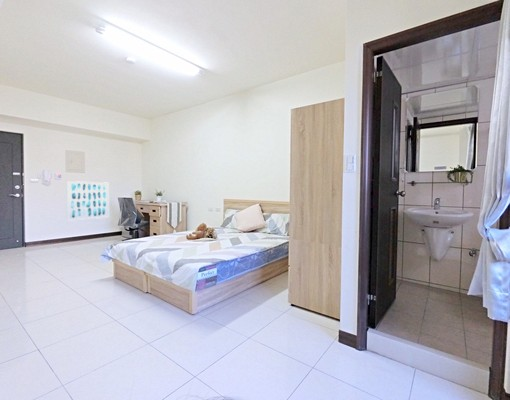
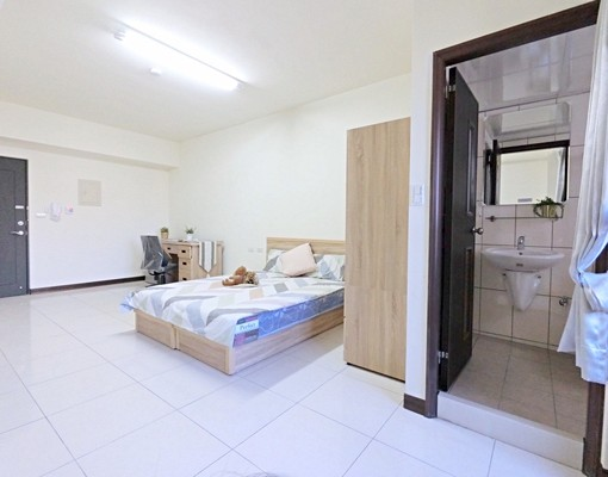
- wall art (89, 200)
